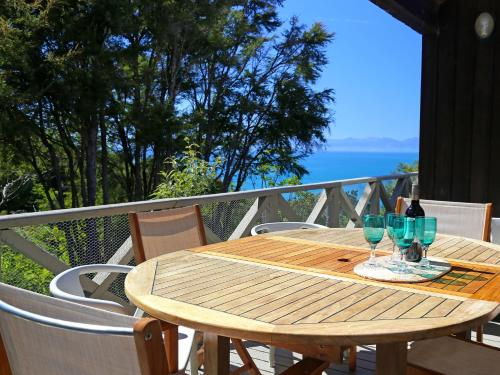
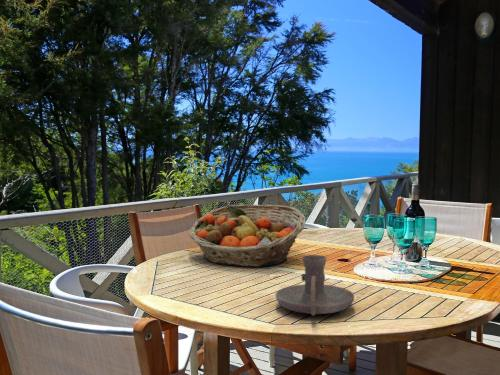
+ candle holder (314, 285)
+ fruit basket (247, 233)
